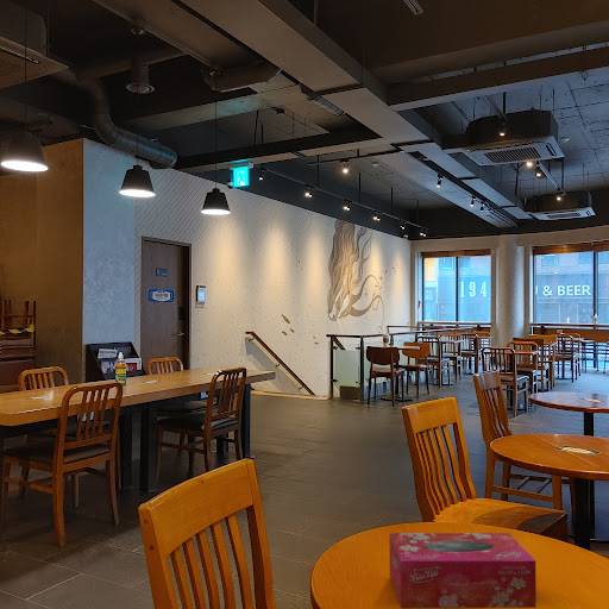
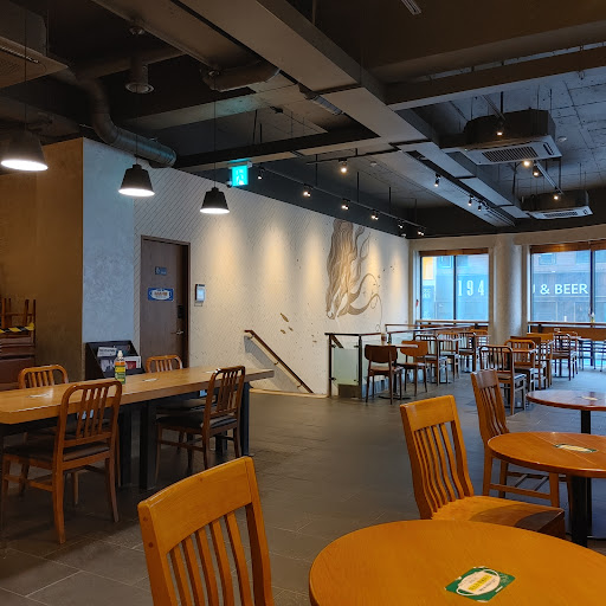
- tissue box (458, 567)
